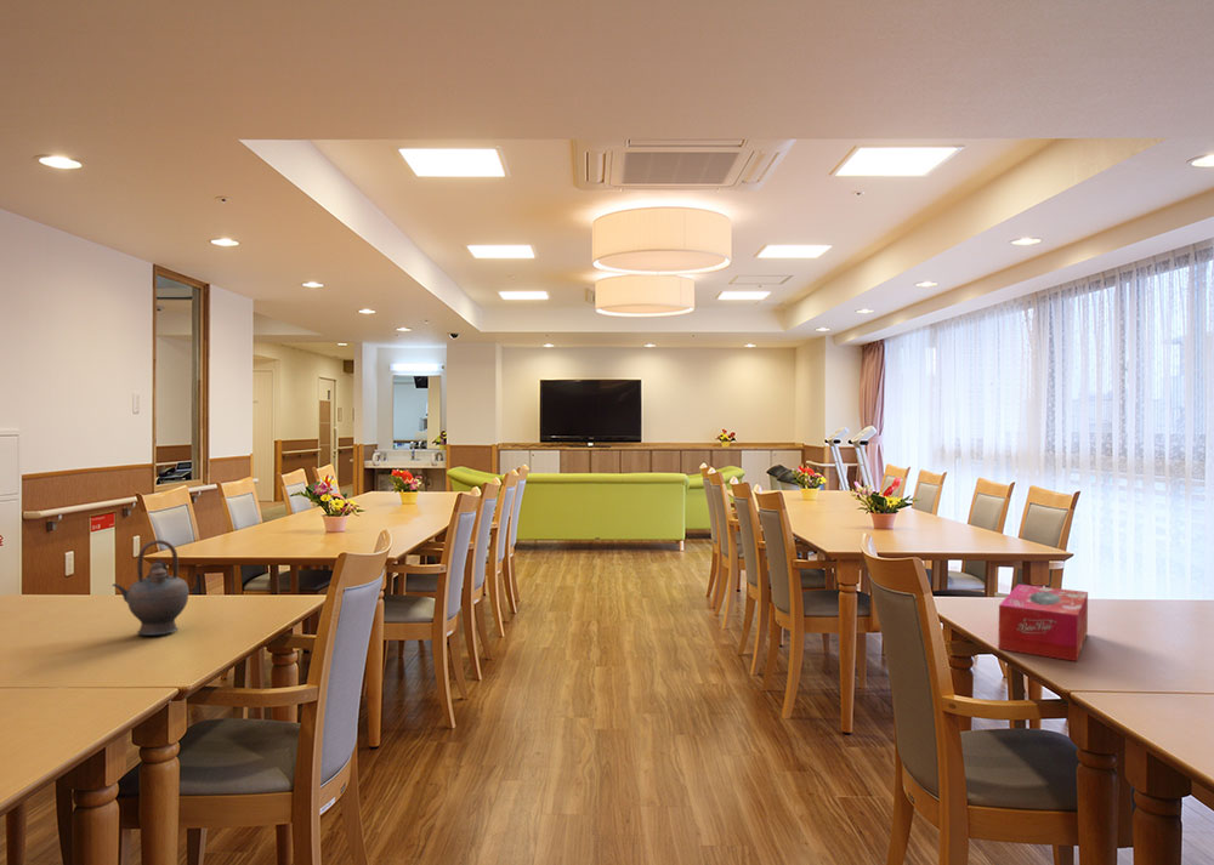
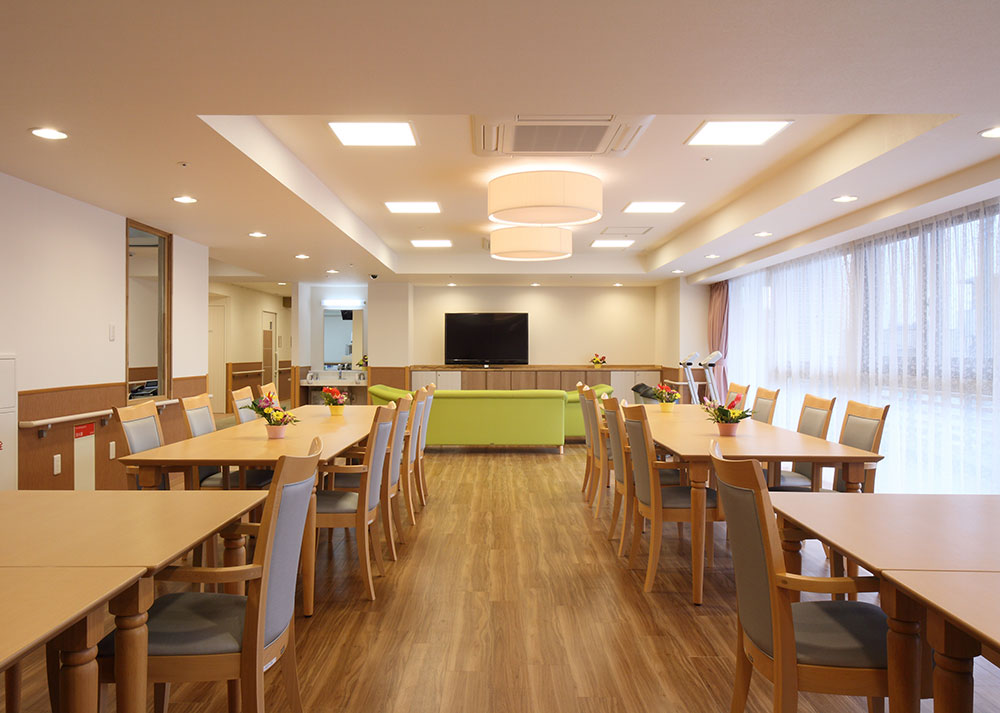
- tissue box (1044, 619)
- teapot (151, 586)
